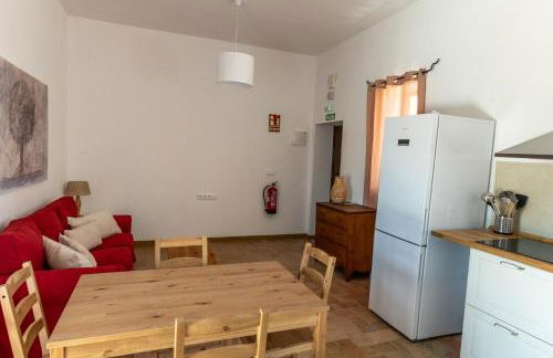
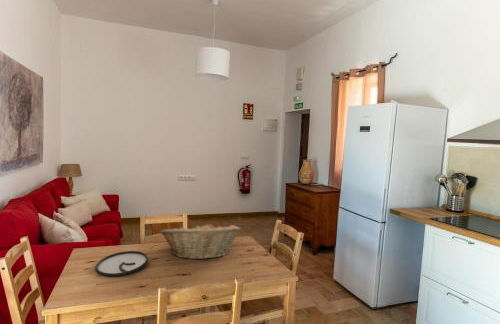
+ plate (122, 262)
+ fruit basket (201, 236)
